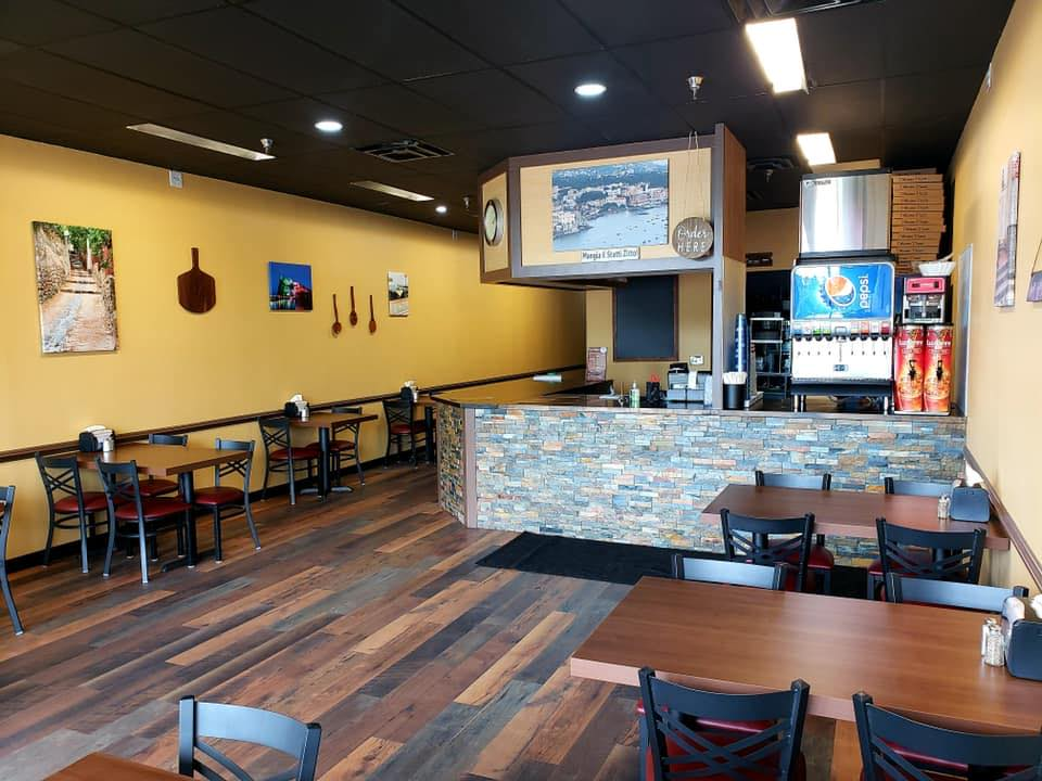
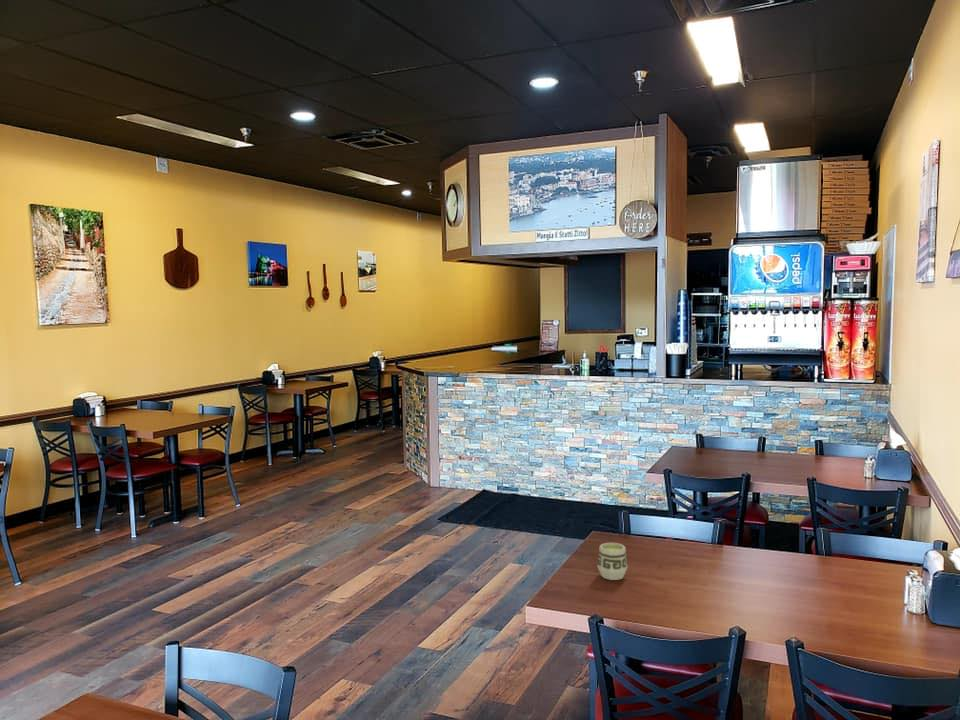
+ cup (612, 561)
